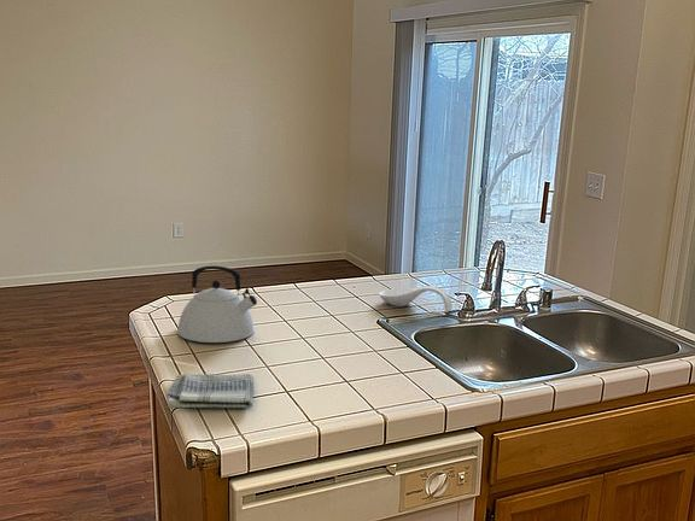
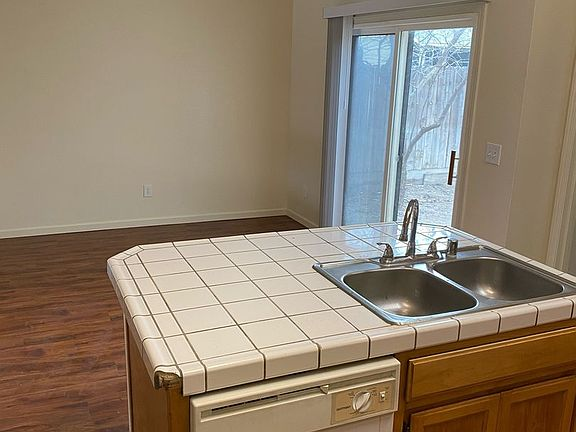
- dish towel (211, 387)
- kettle (217, 299)
- spoon rest (415, 295)
